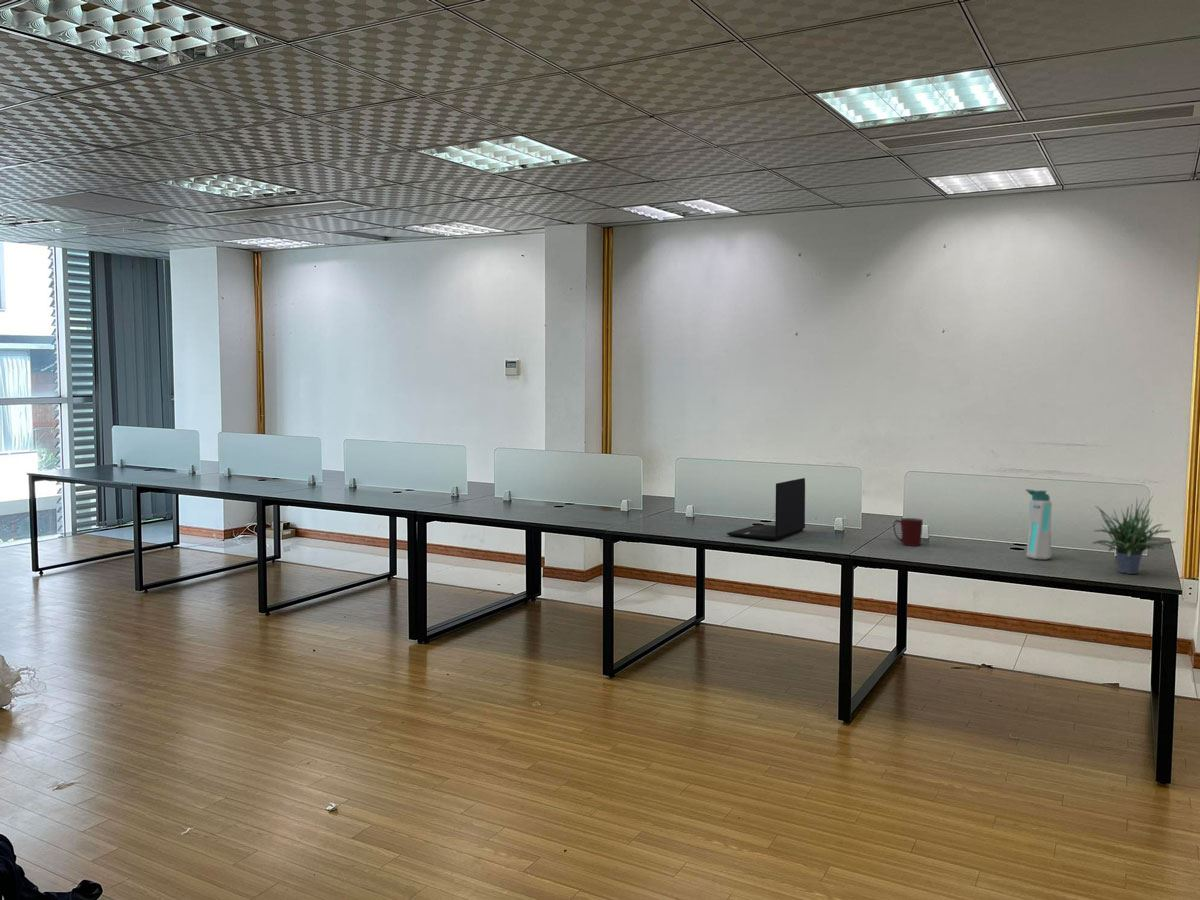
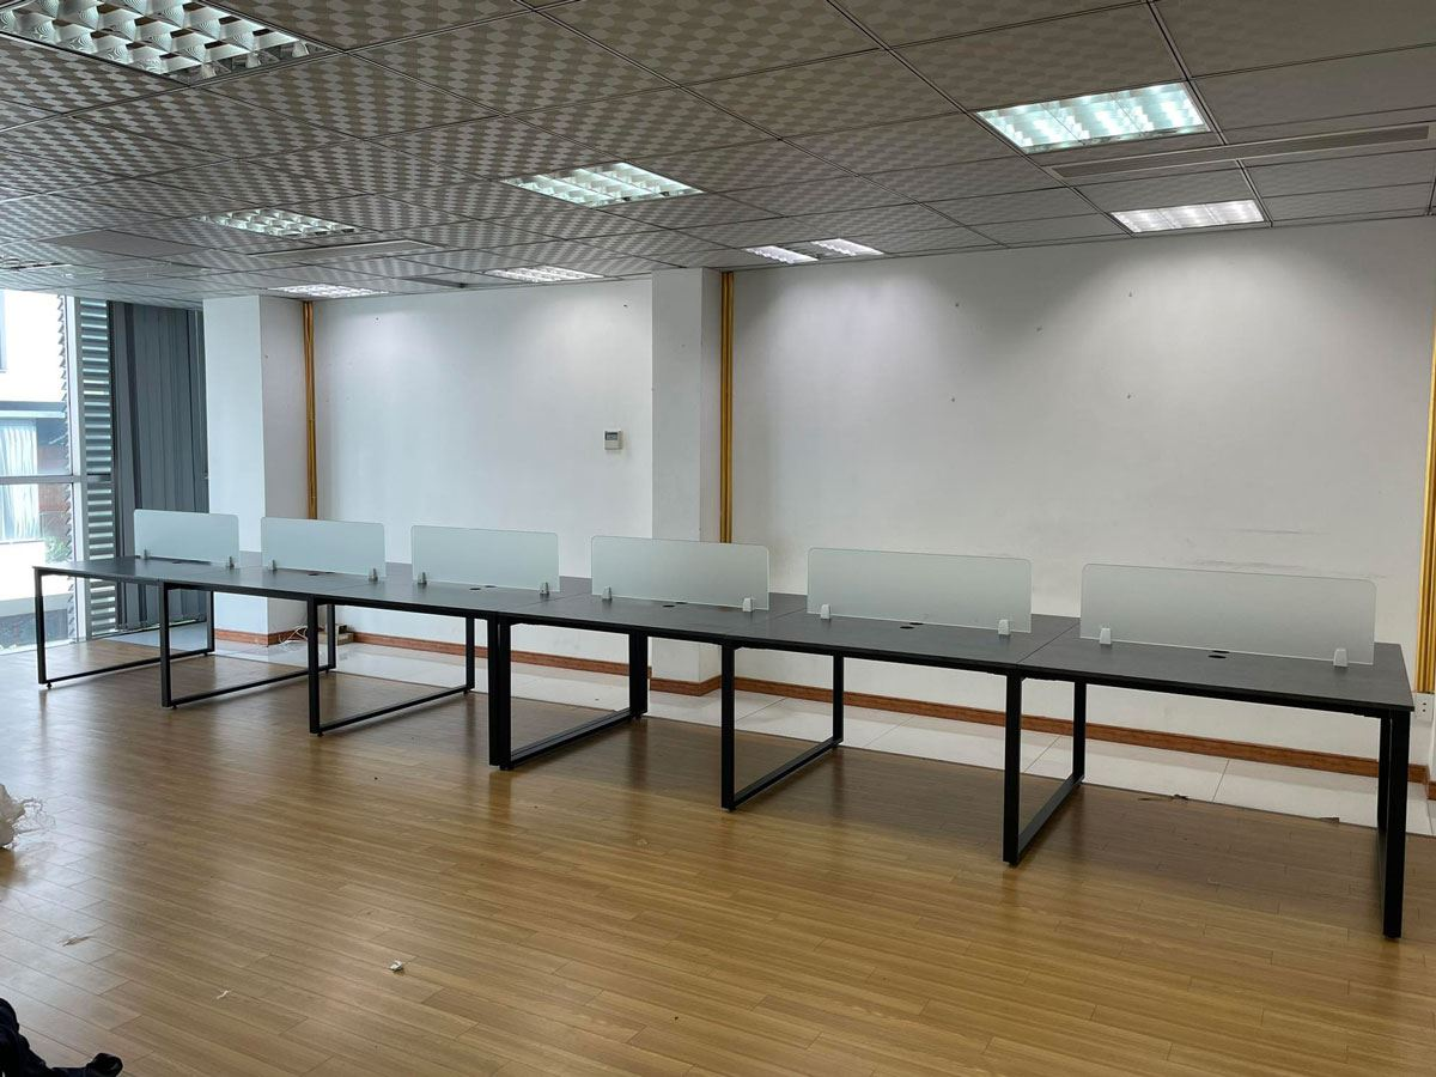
- laptop (776, 506)
- mug (907, 531)
- potted plant (1127, 531)
- water bottle (1038, 523)
